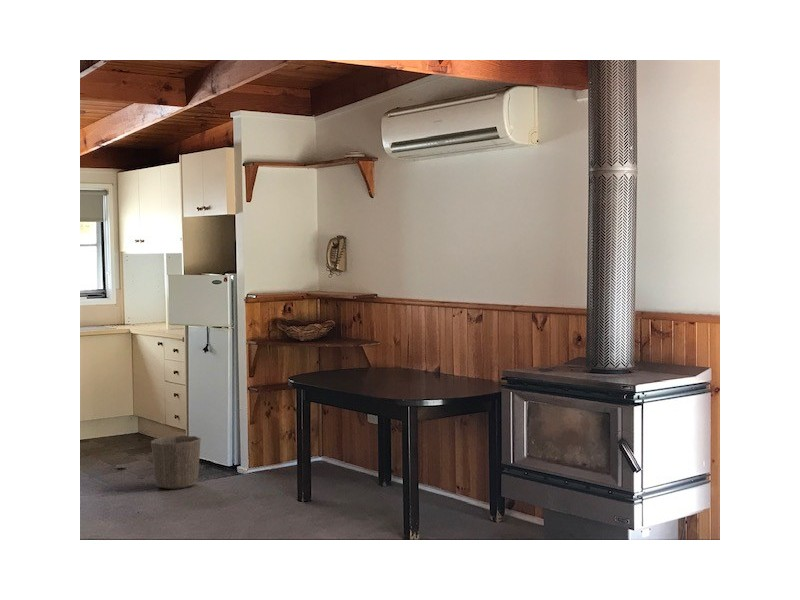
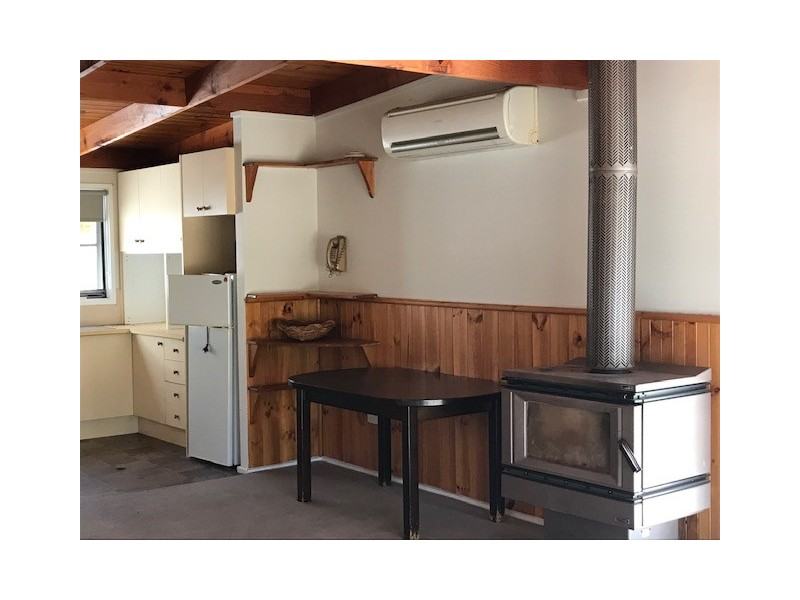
- waste basket (176, 462)
